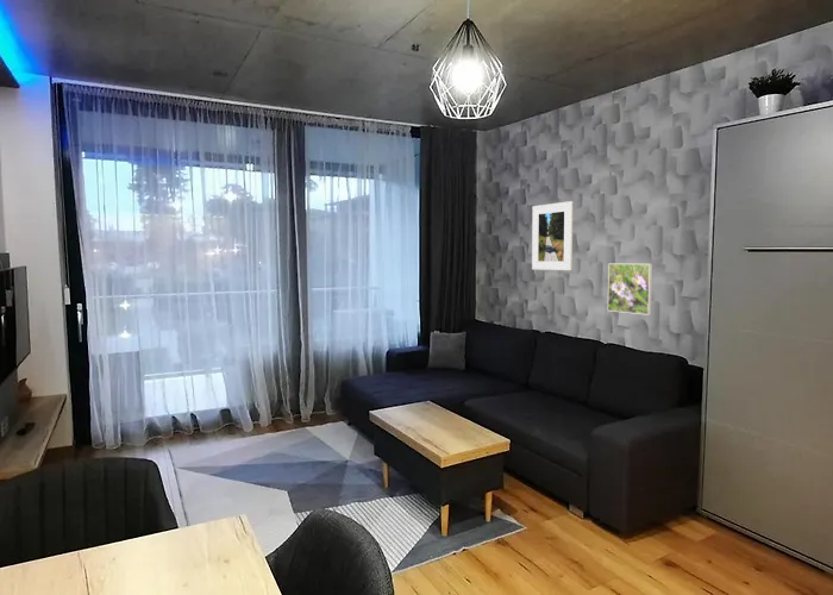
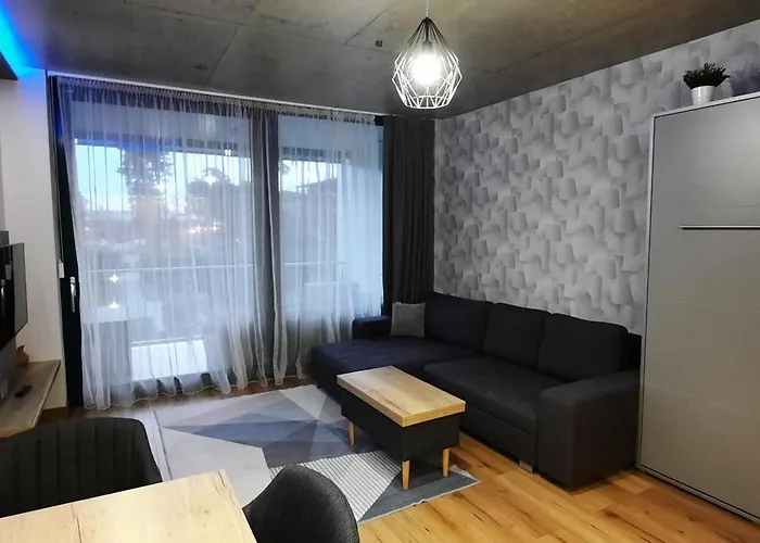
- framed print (628, 288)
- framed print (551, 237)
